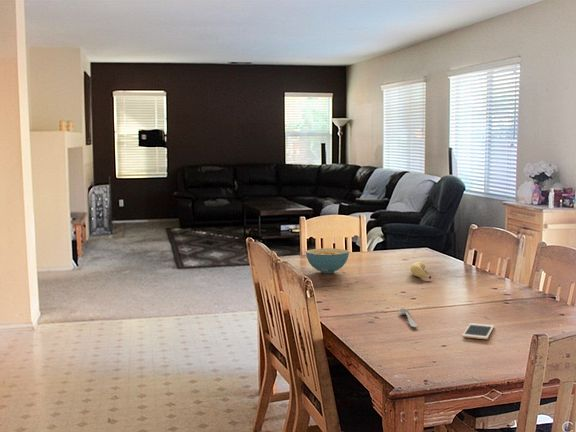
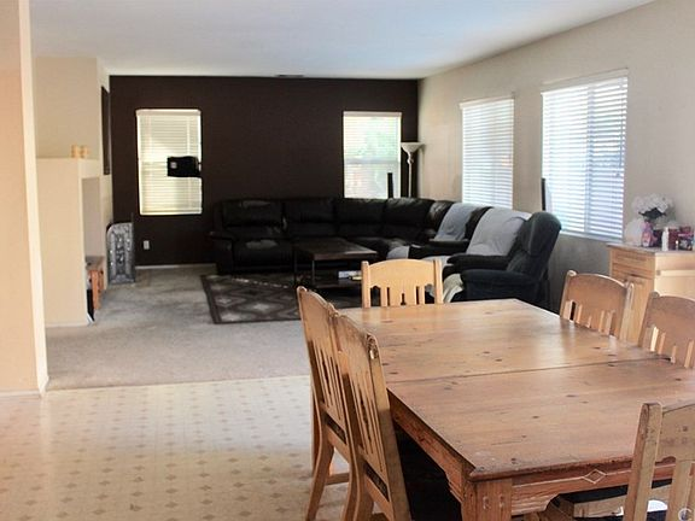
- spoon (408, 317)
- banana (424, 268)
- cell phone (478, 331)
- cereal bowl (327, 261)
